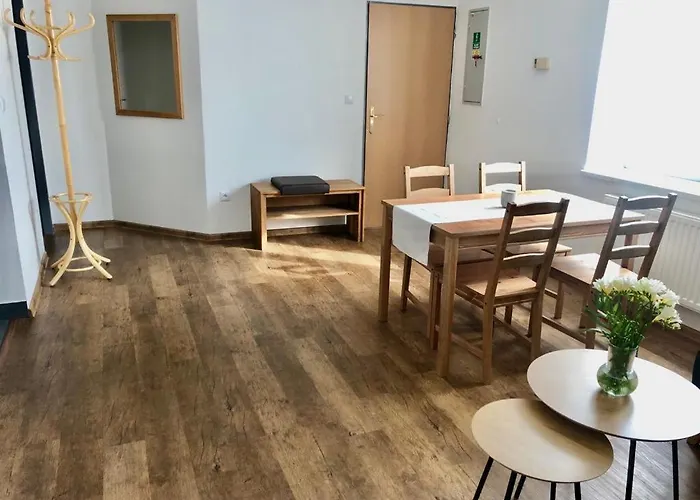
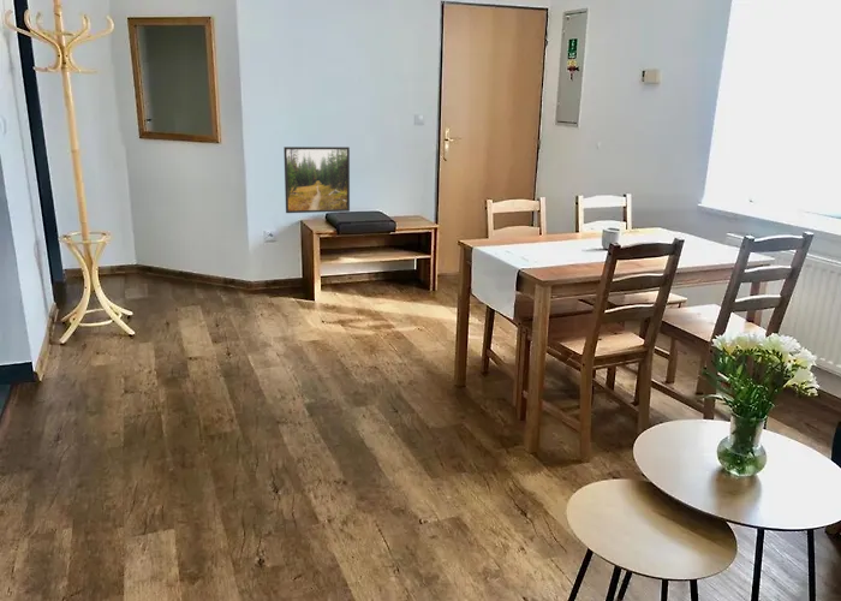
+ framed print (317, 179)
